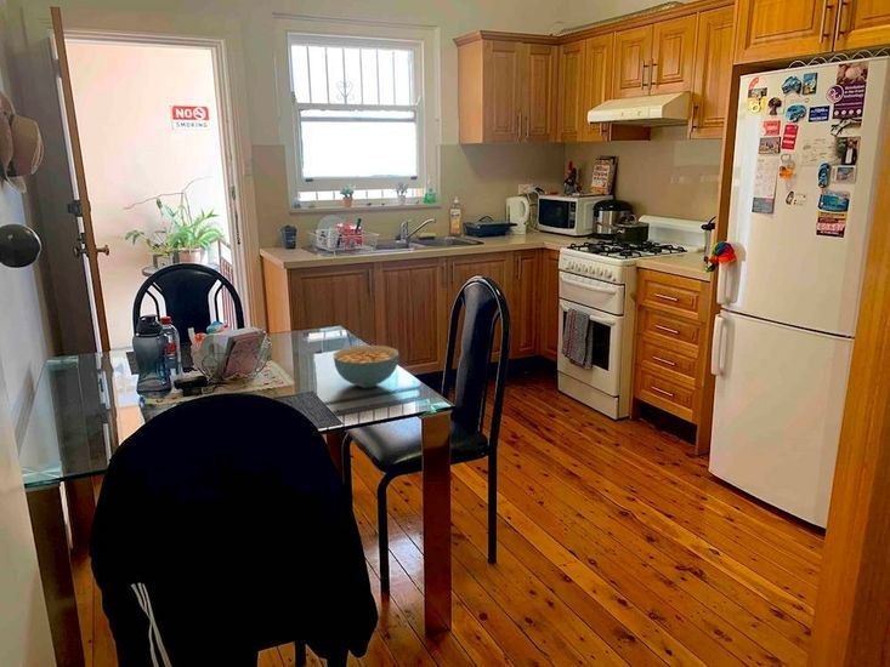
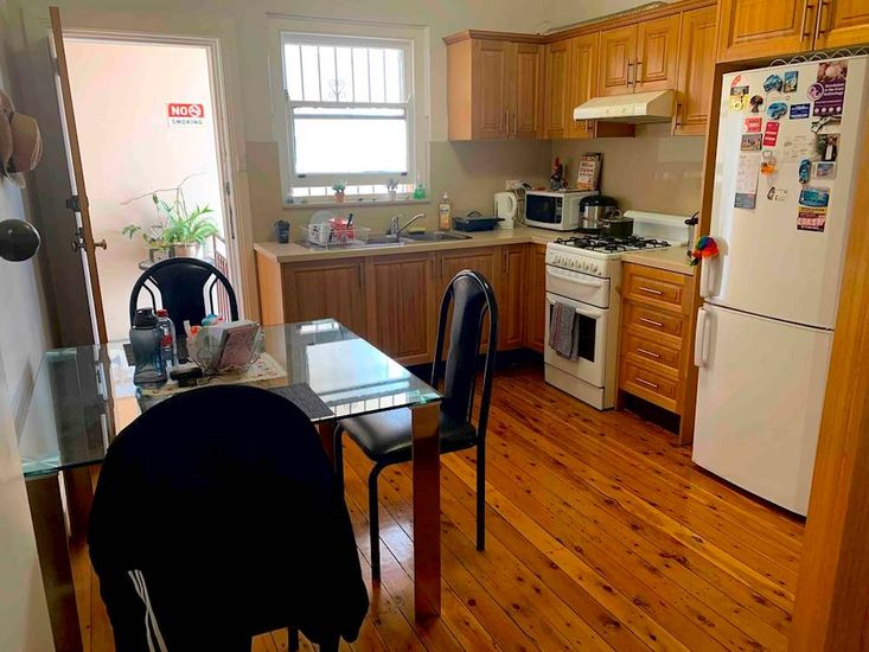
- cereal bowl (365, 369)
